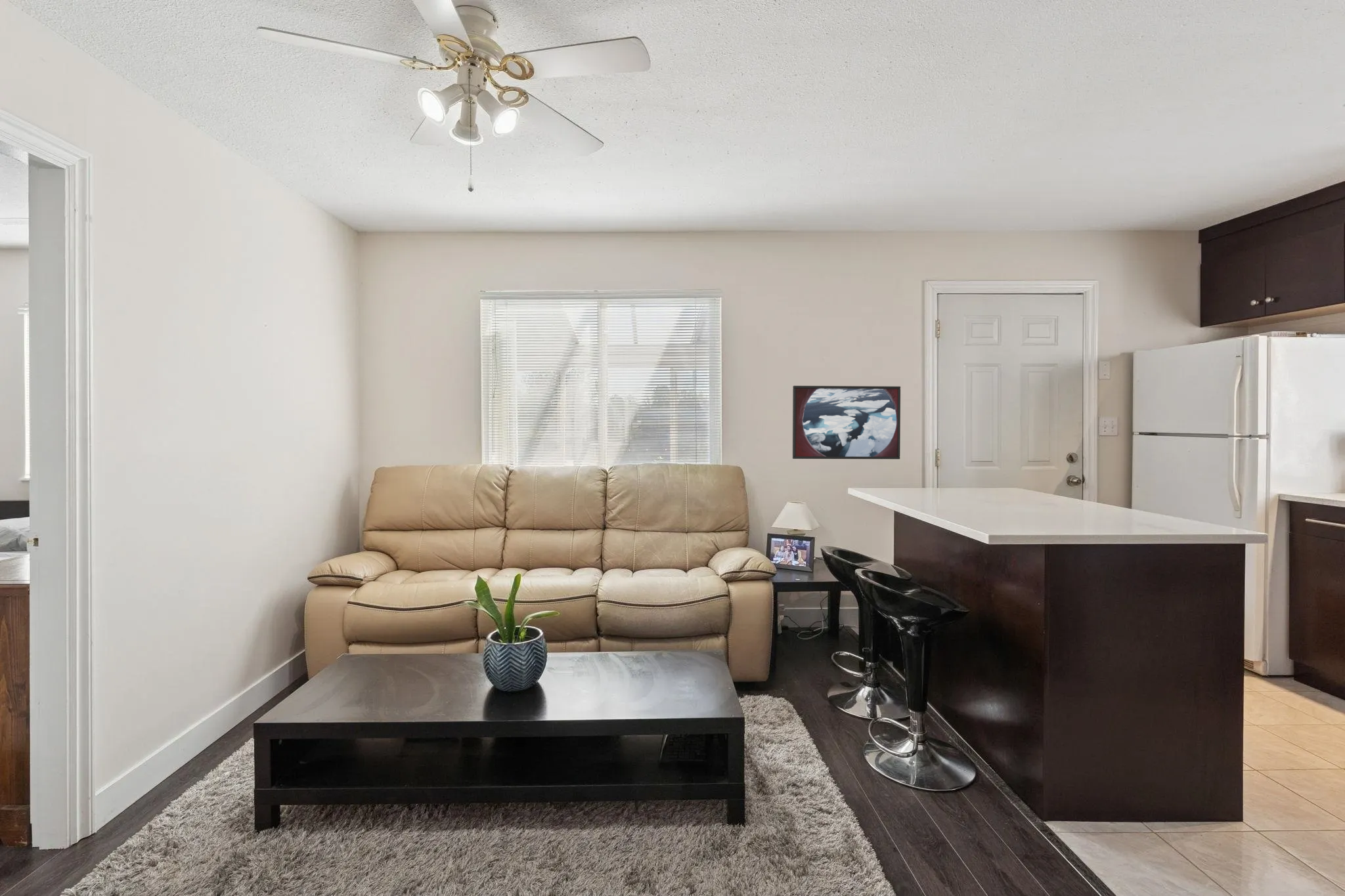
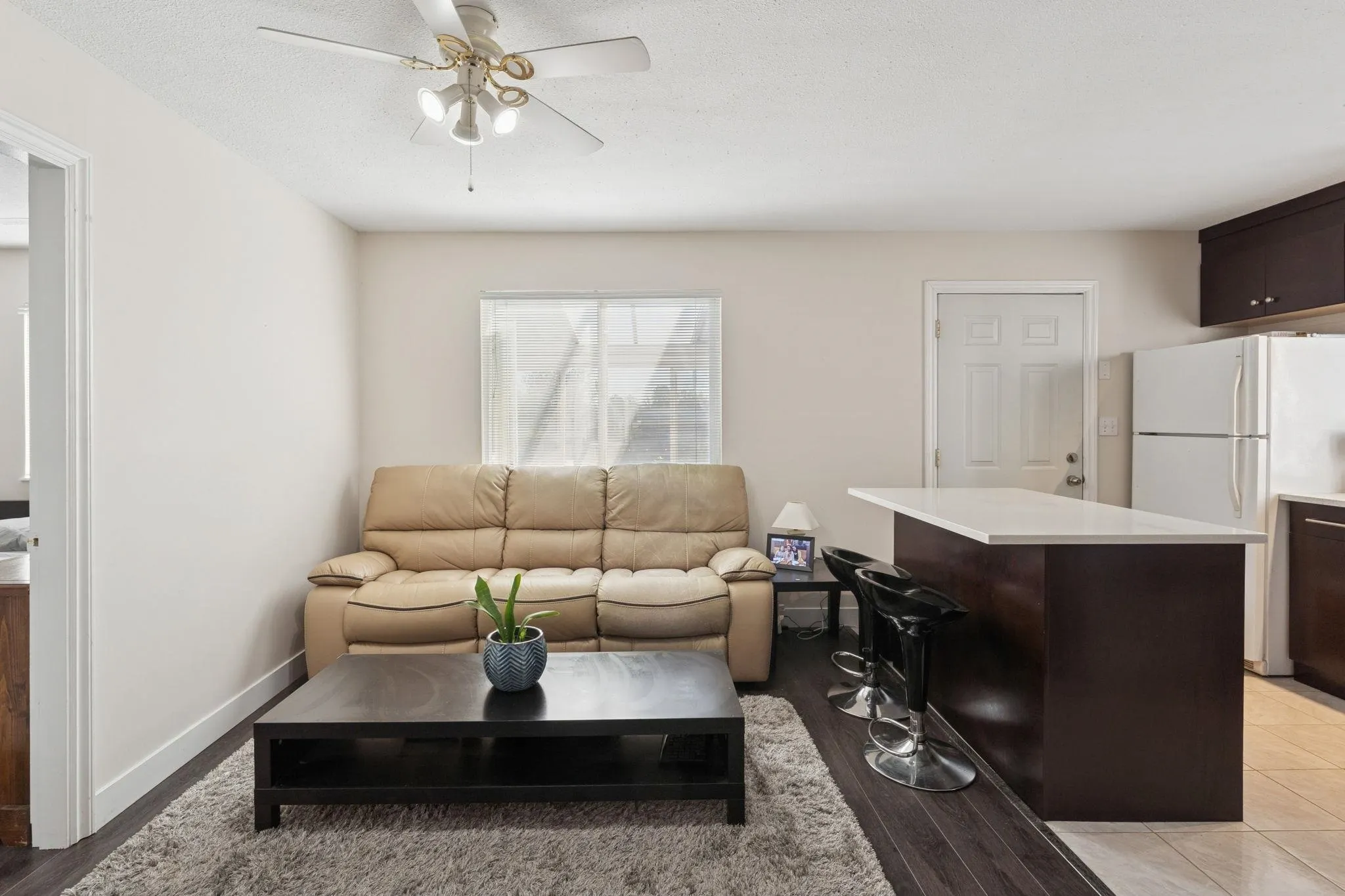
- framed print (846, 422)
